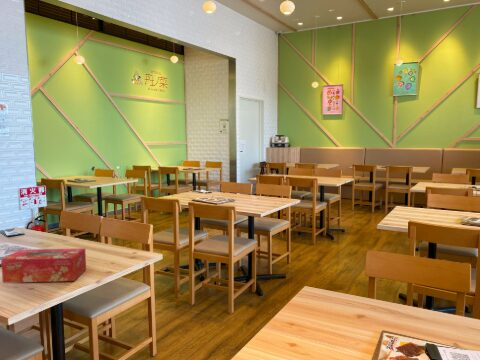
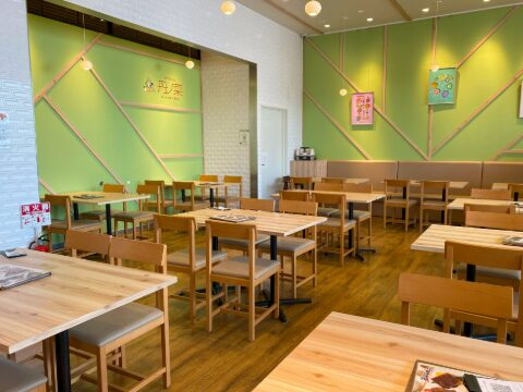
- tissue box (45, 264)
